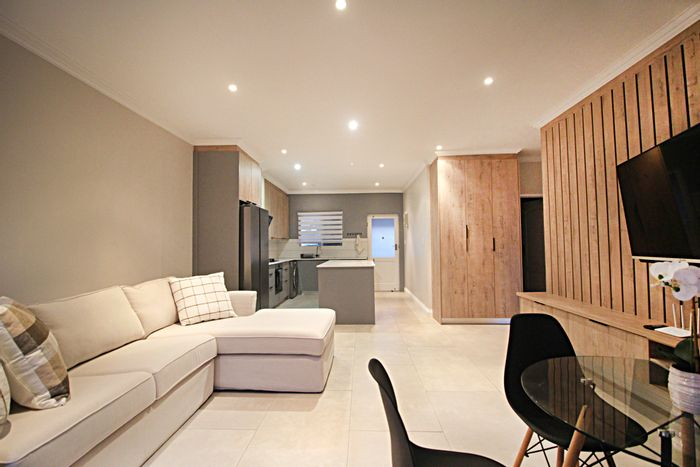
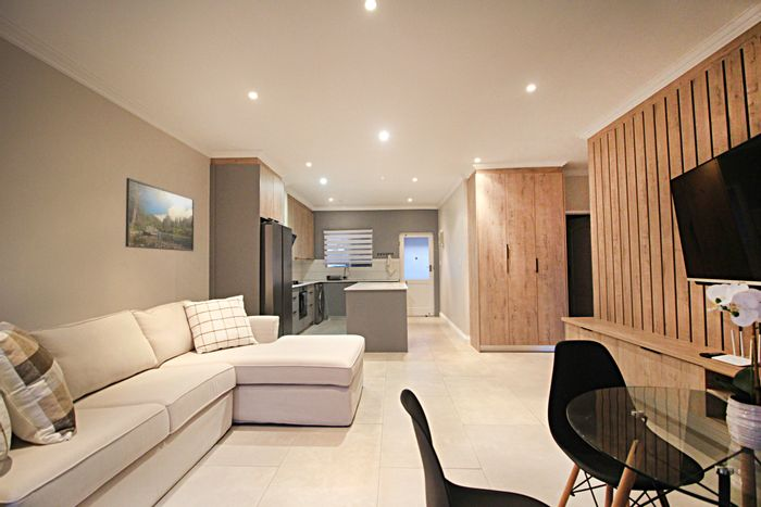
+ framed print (164, 219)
